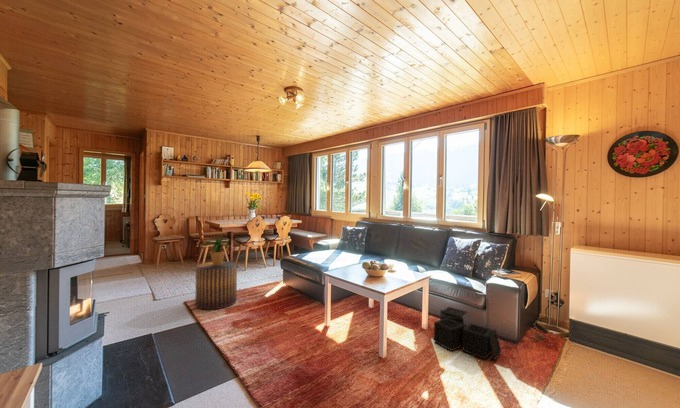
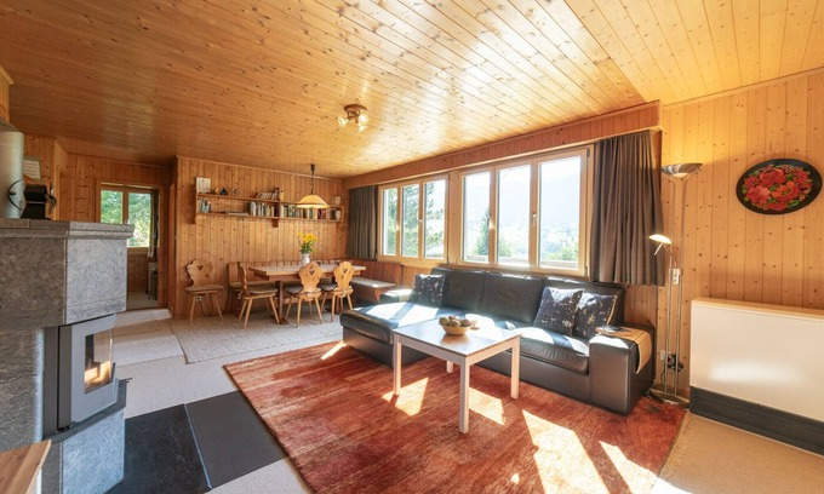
- storage bin (464, 332)
- stool (216, 283)
- potted plant (218, 251)
